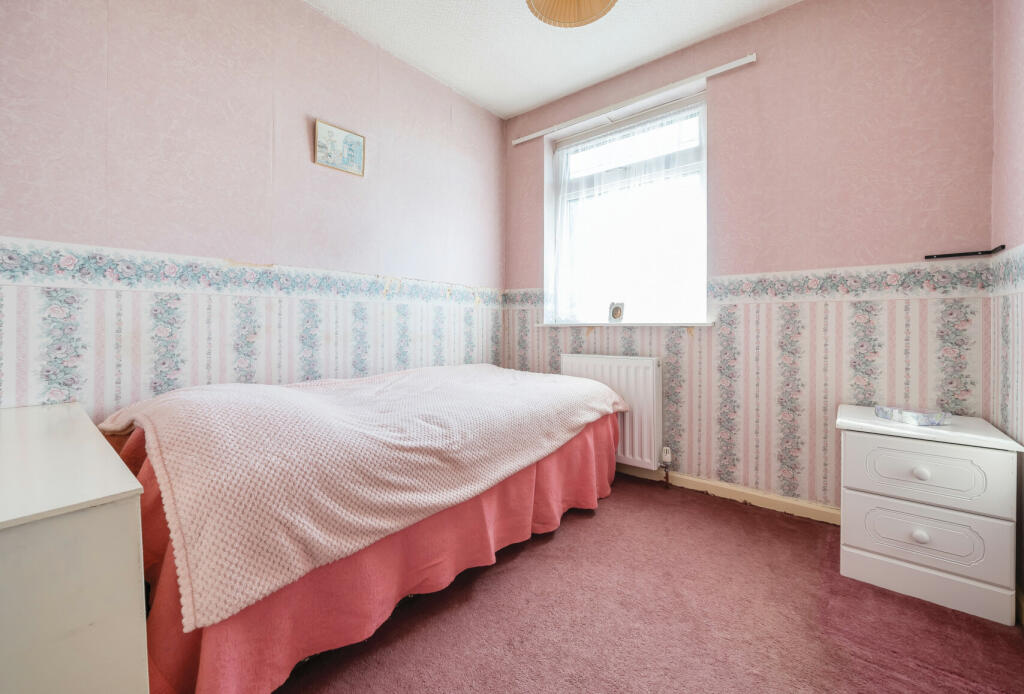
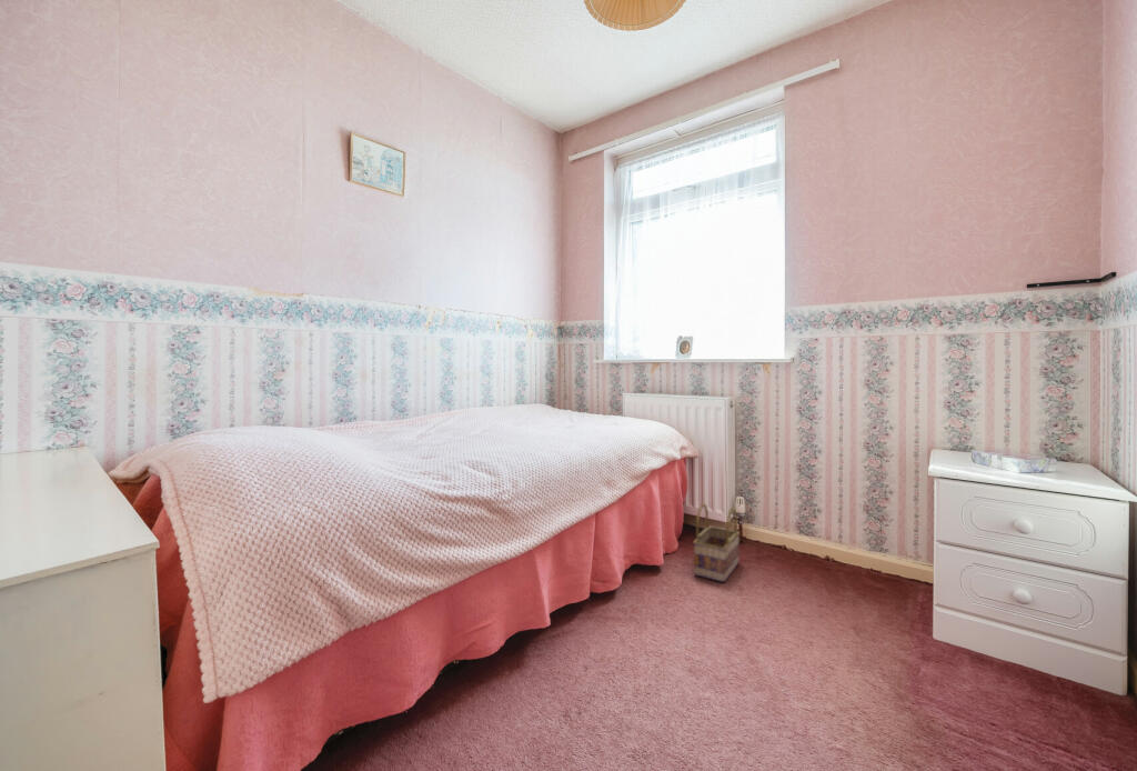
+ basket (716, 537)
